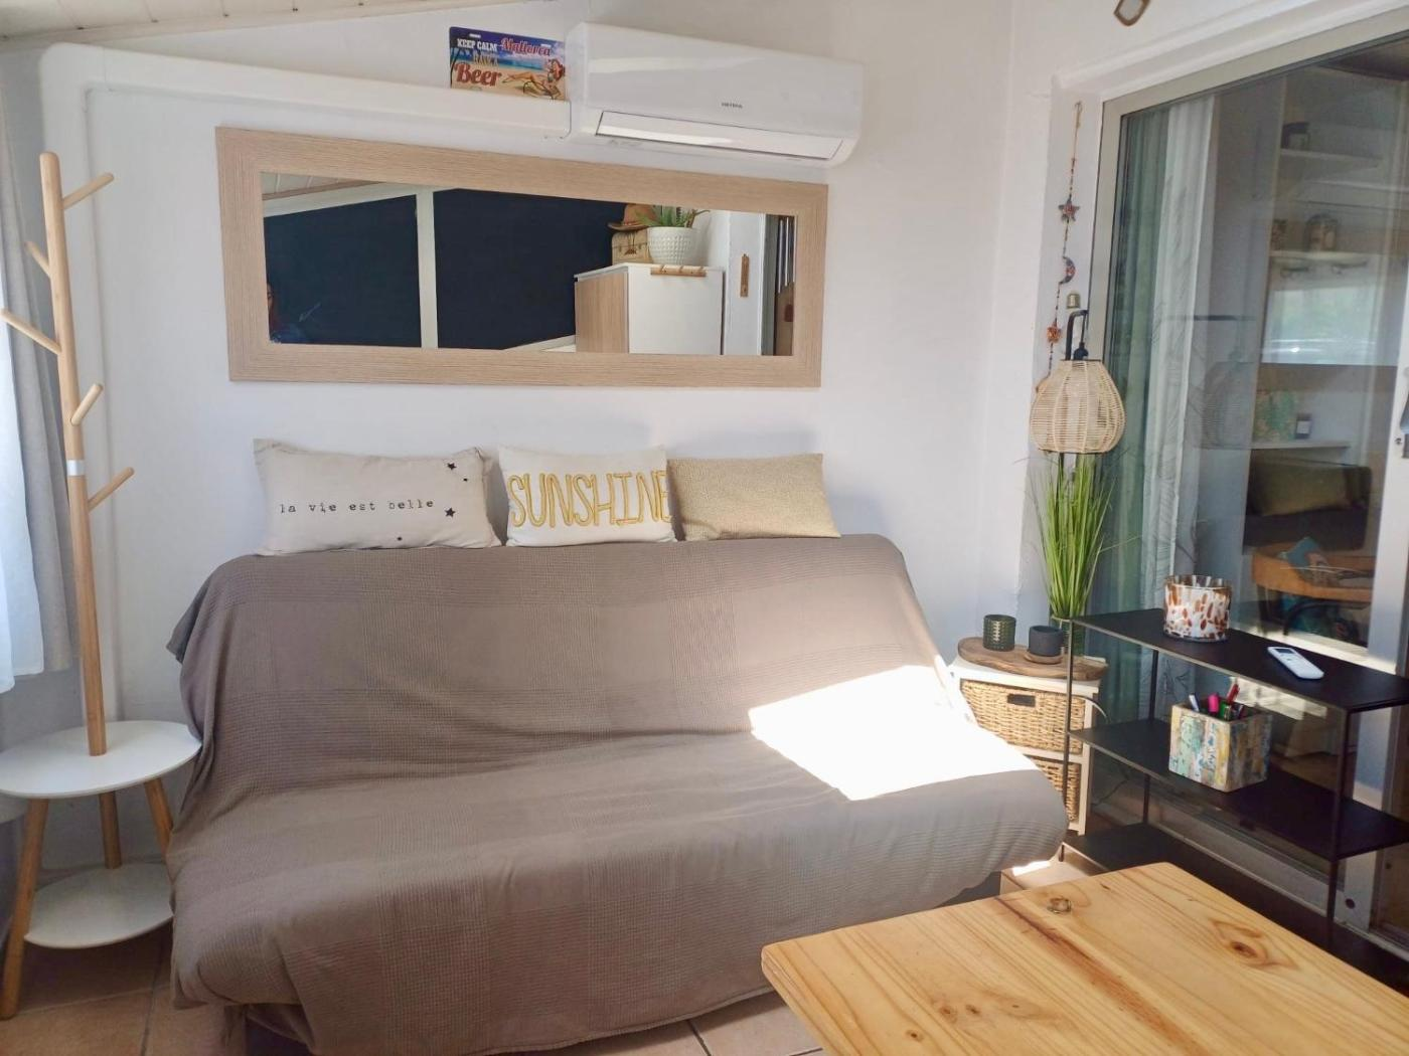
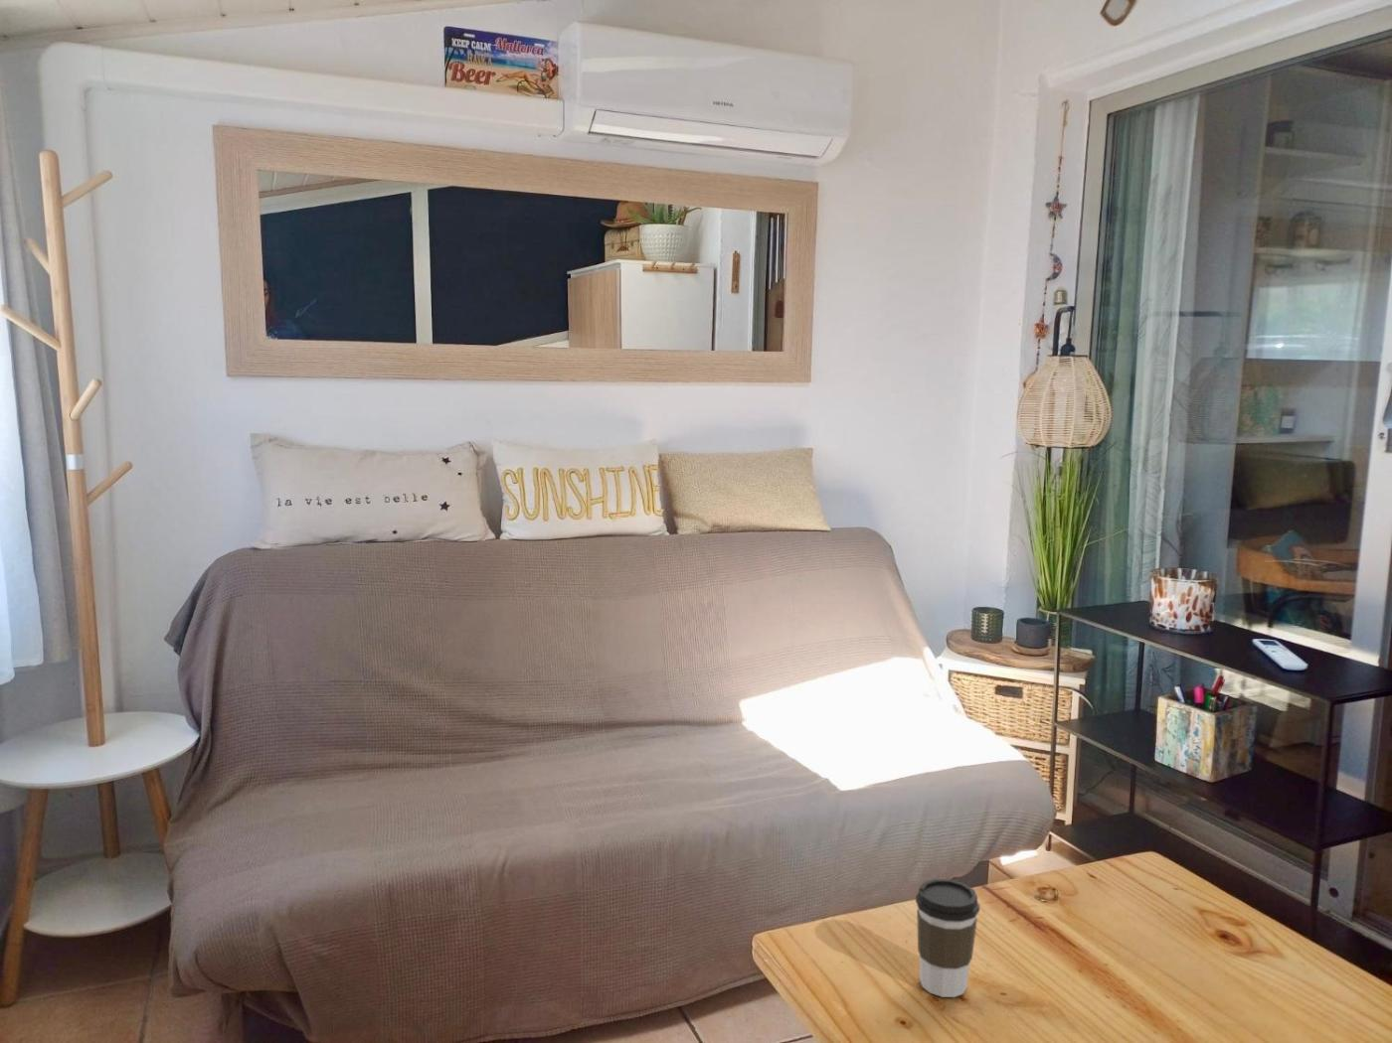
+ coffee cup (946, 938)
